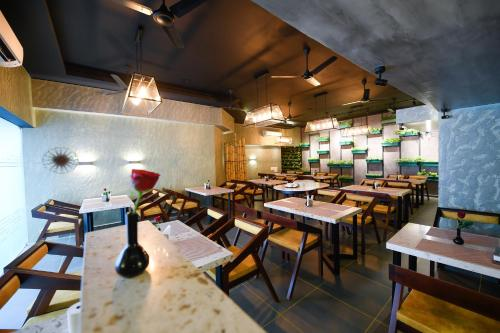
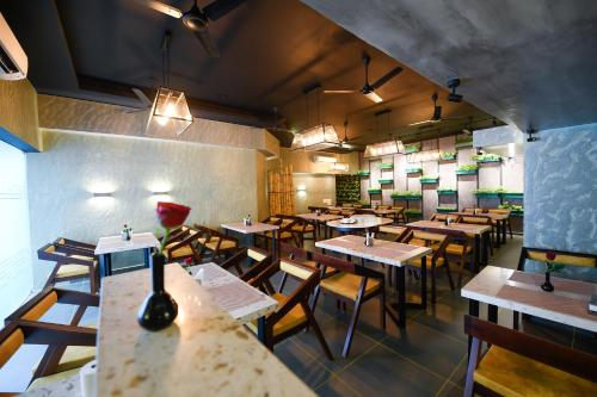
- wall art (61, 160)
